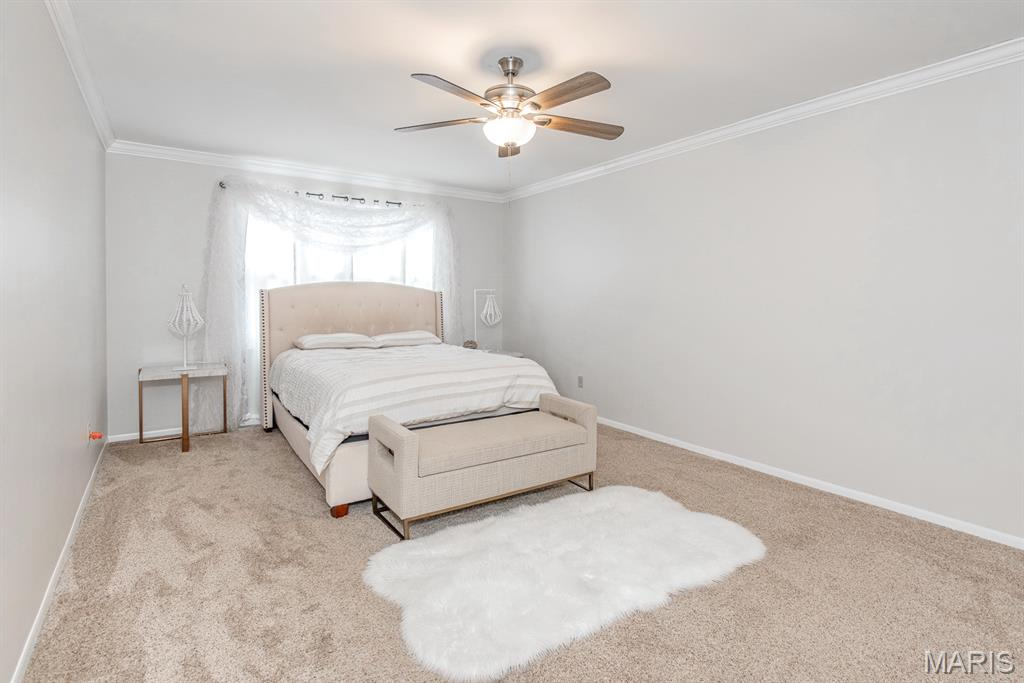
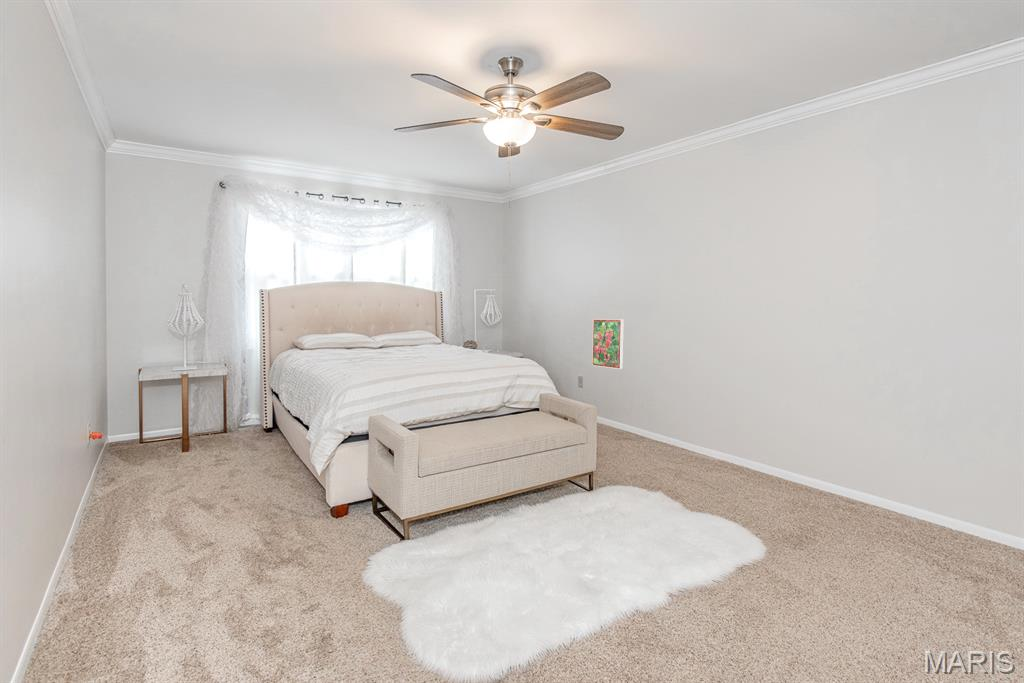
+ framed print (607, 343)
